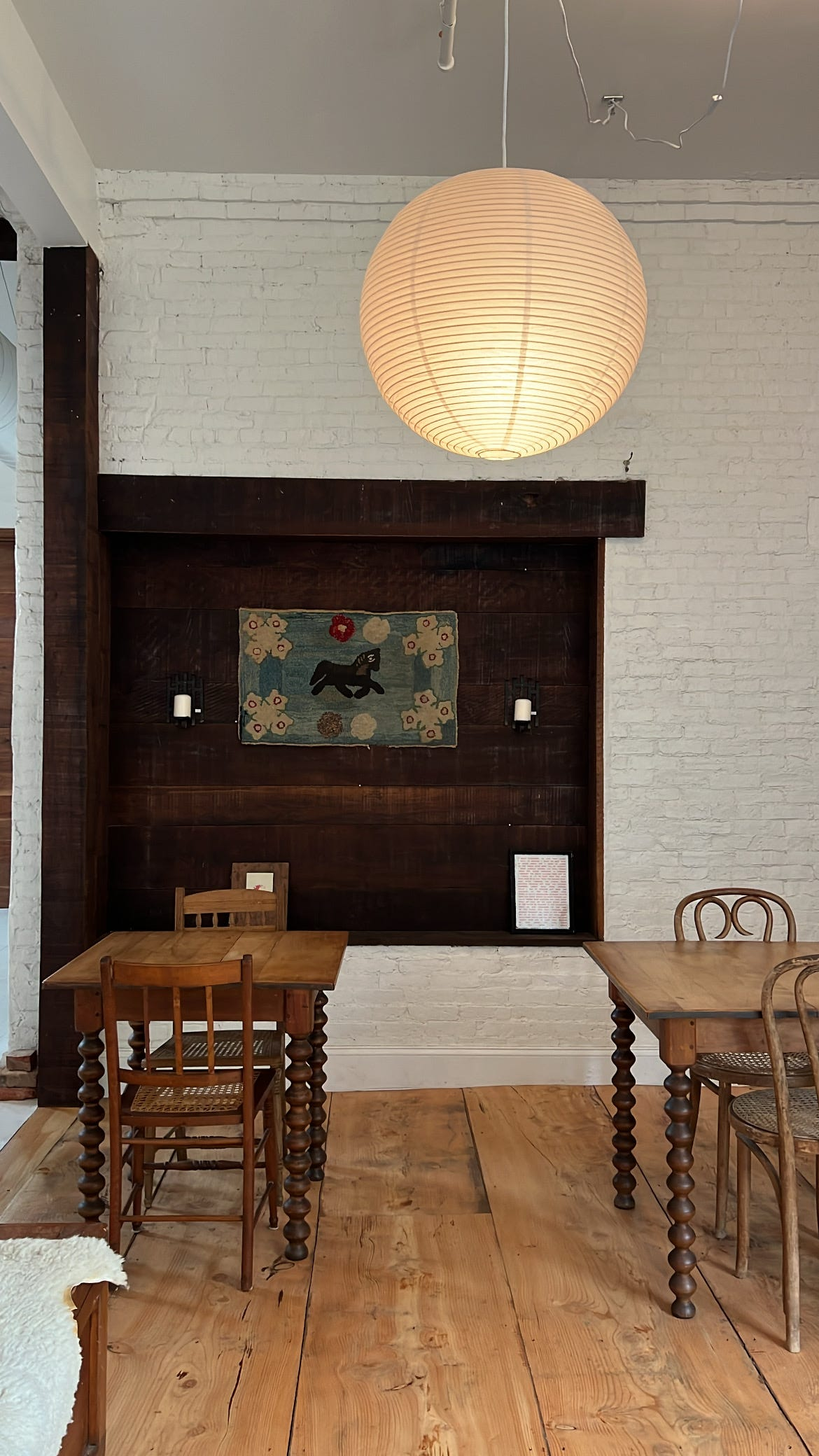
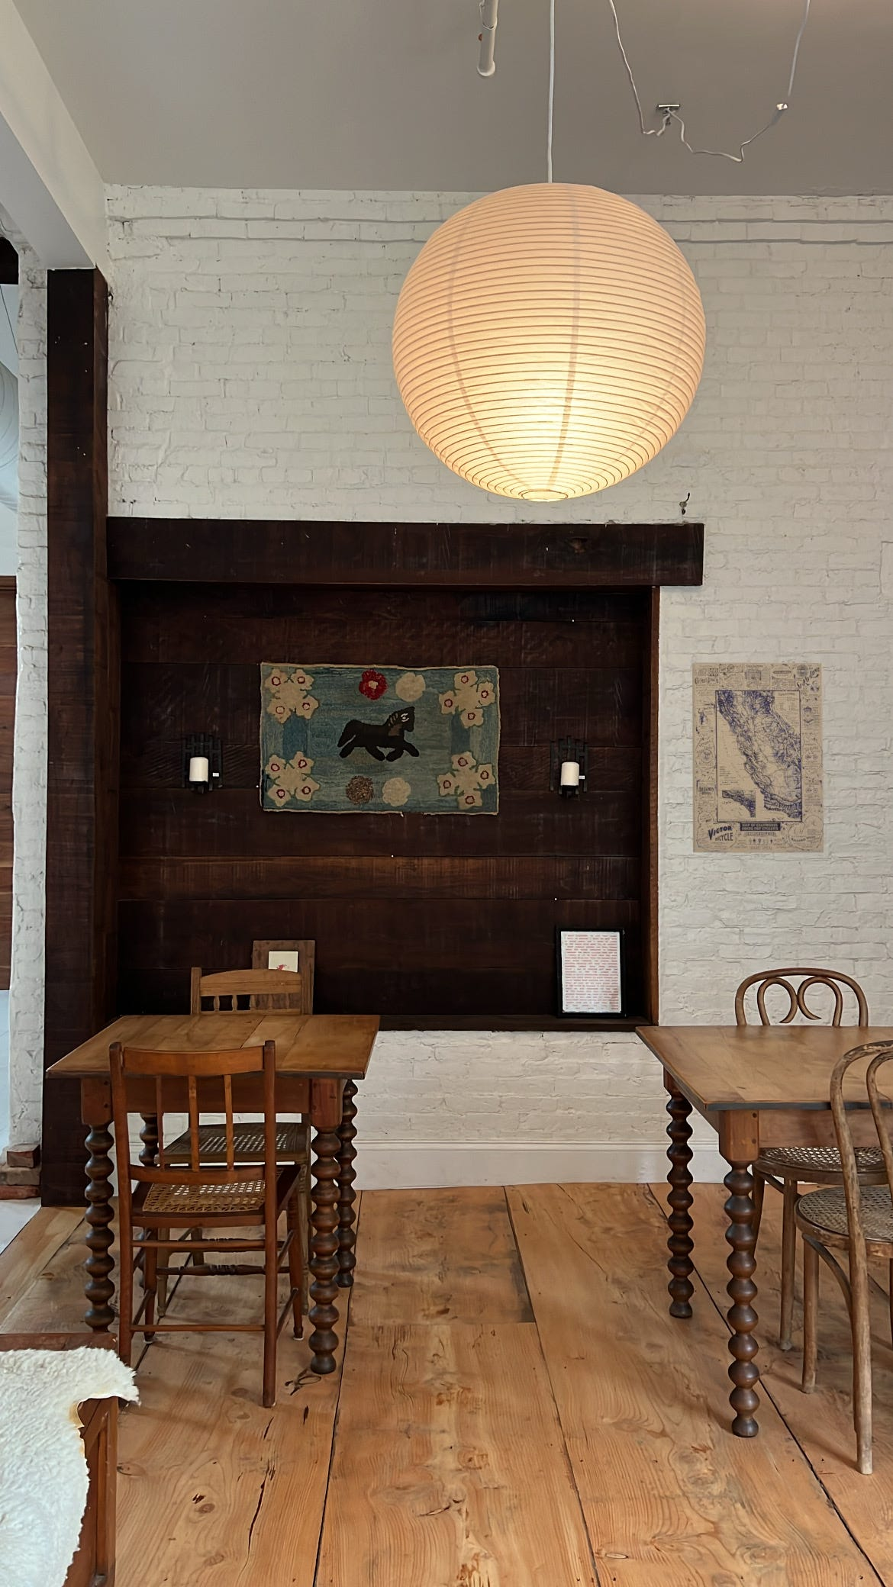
+ wall art (757, 758)
